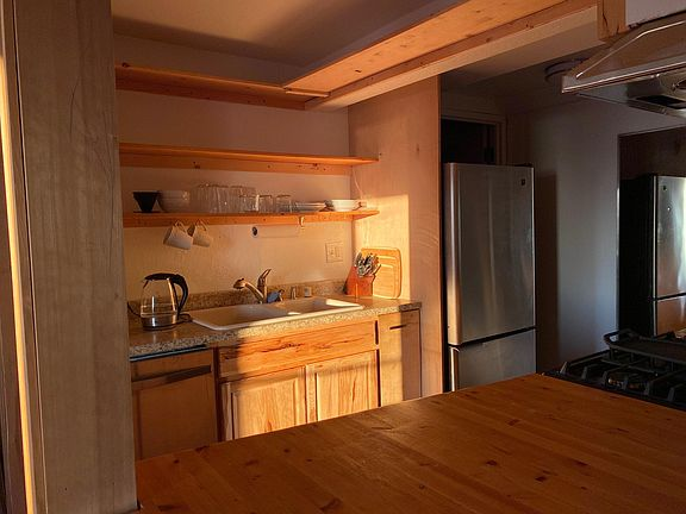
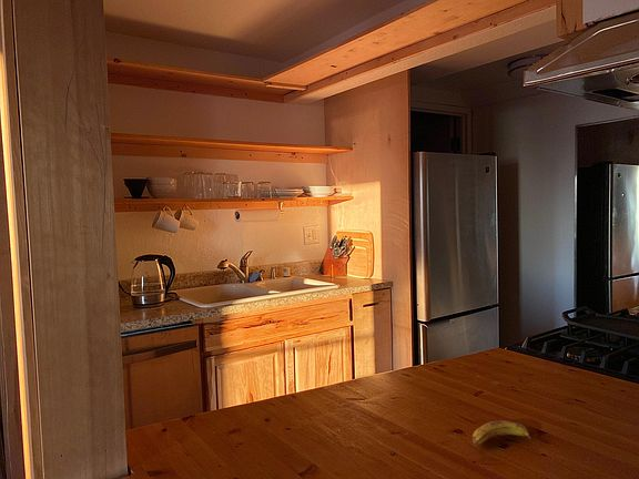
+ banana (498, 434)
